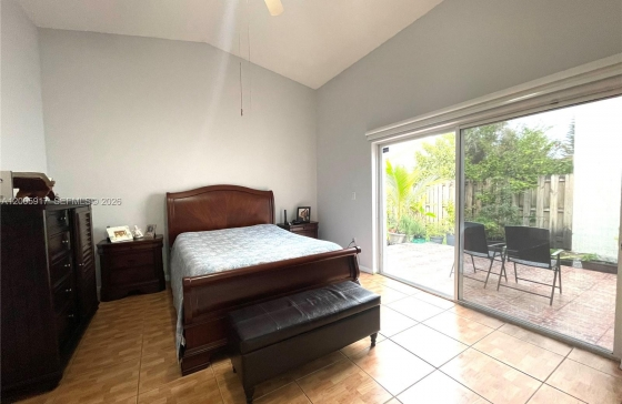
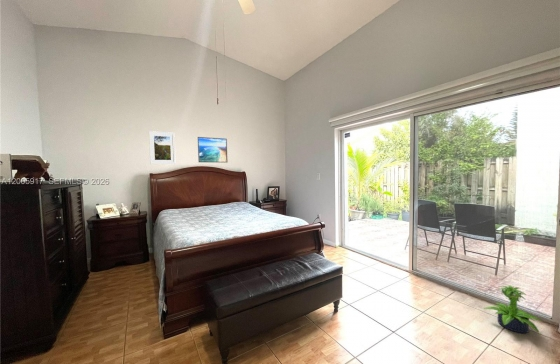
+ potted plant (512, 305)
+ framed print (213, 150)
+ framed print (162, 148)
